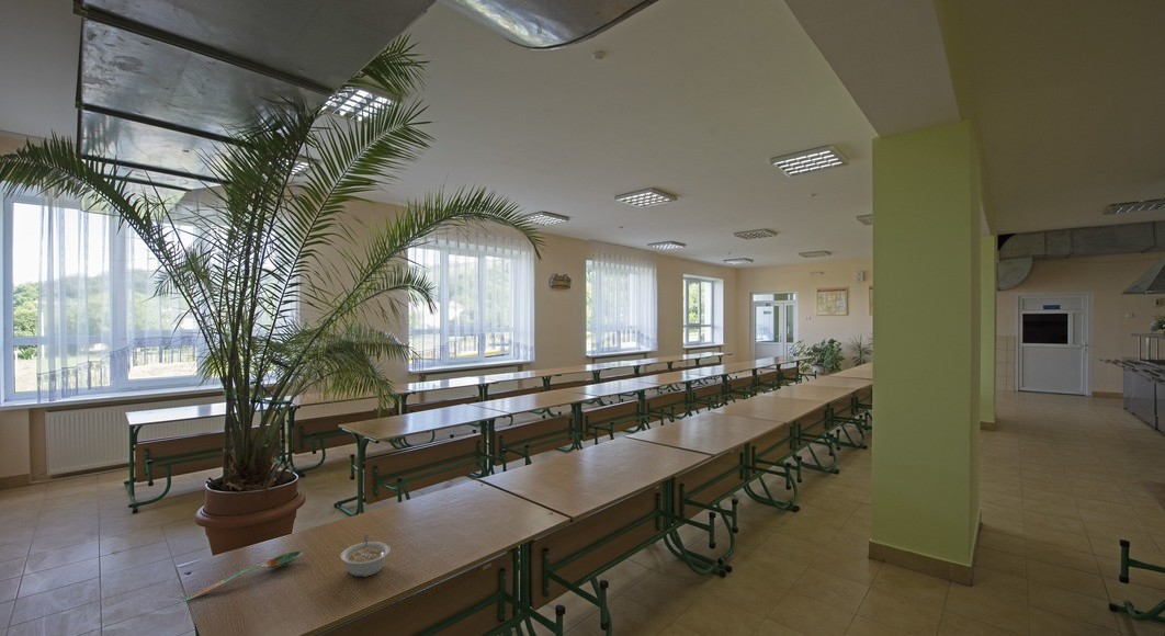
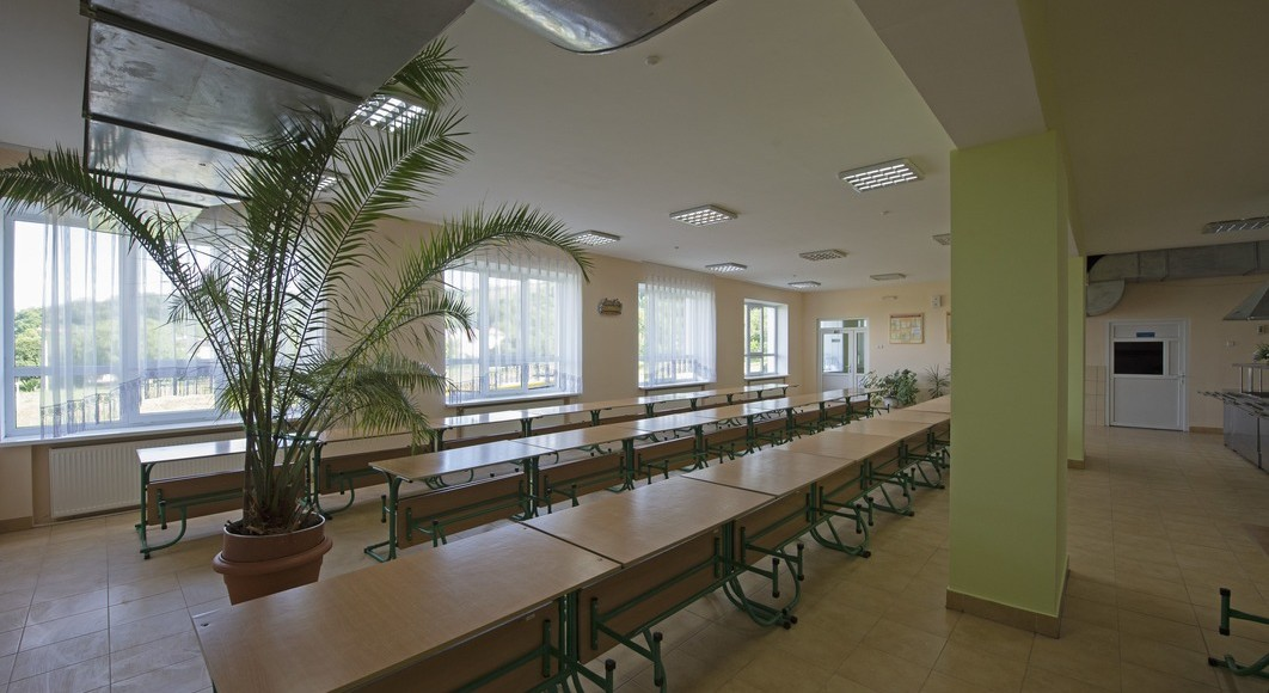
- legume (364, 558)
- spoon (246, 571)
